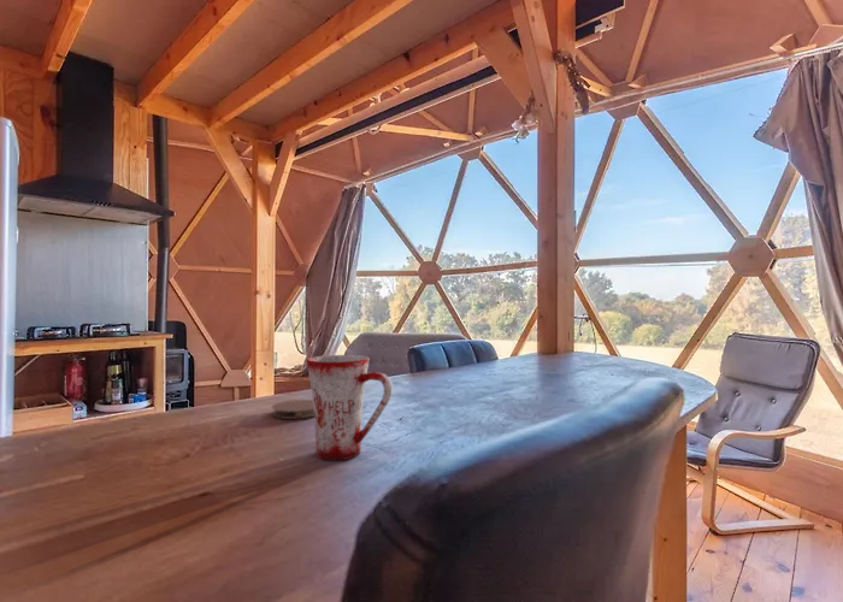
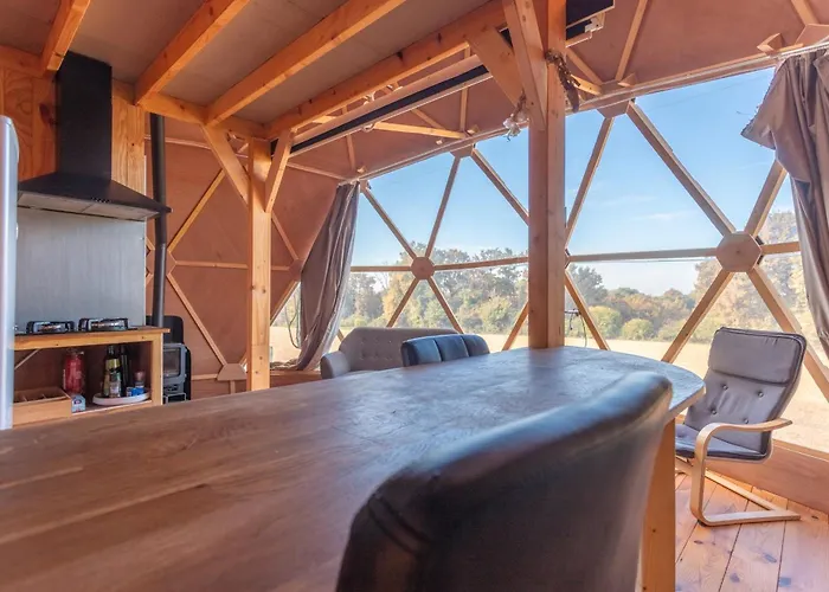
- mug (350, 406)
- coaster (297, 408)
